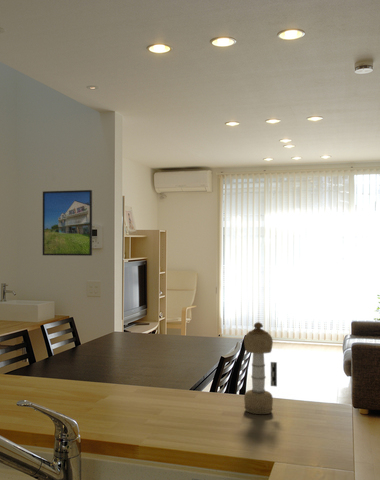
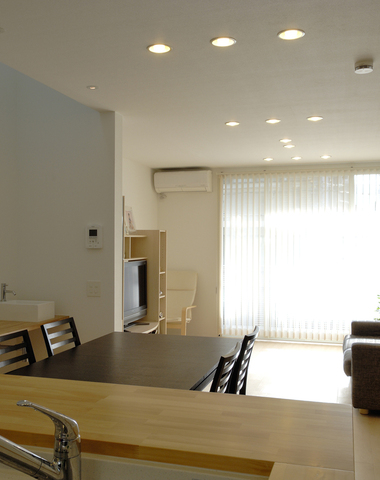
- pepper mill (260, 366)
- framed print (67, 223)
